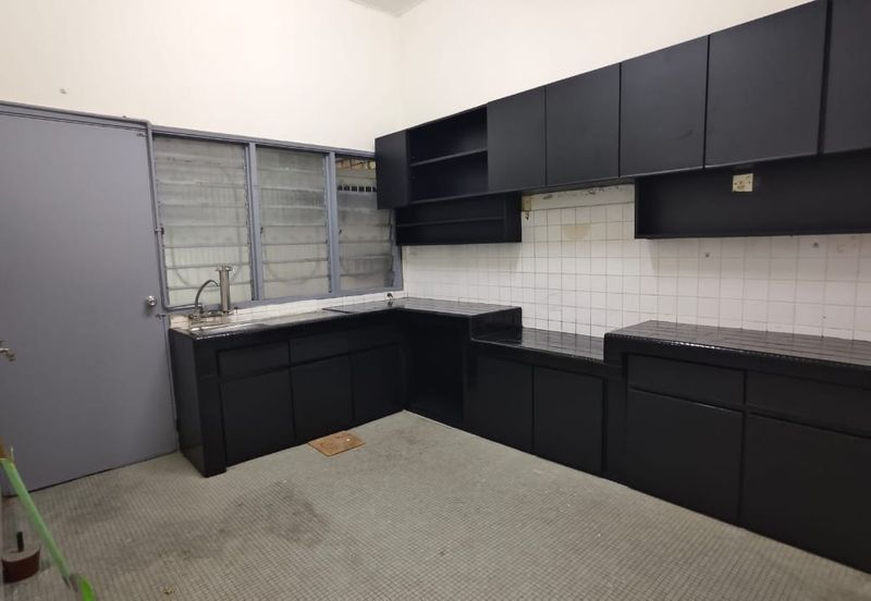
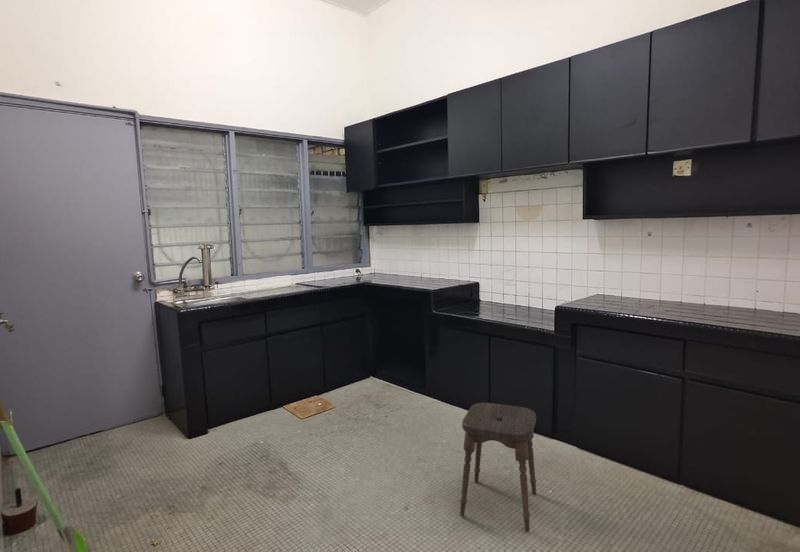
+ stool (506, 446)
